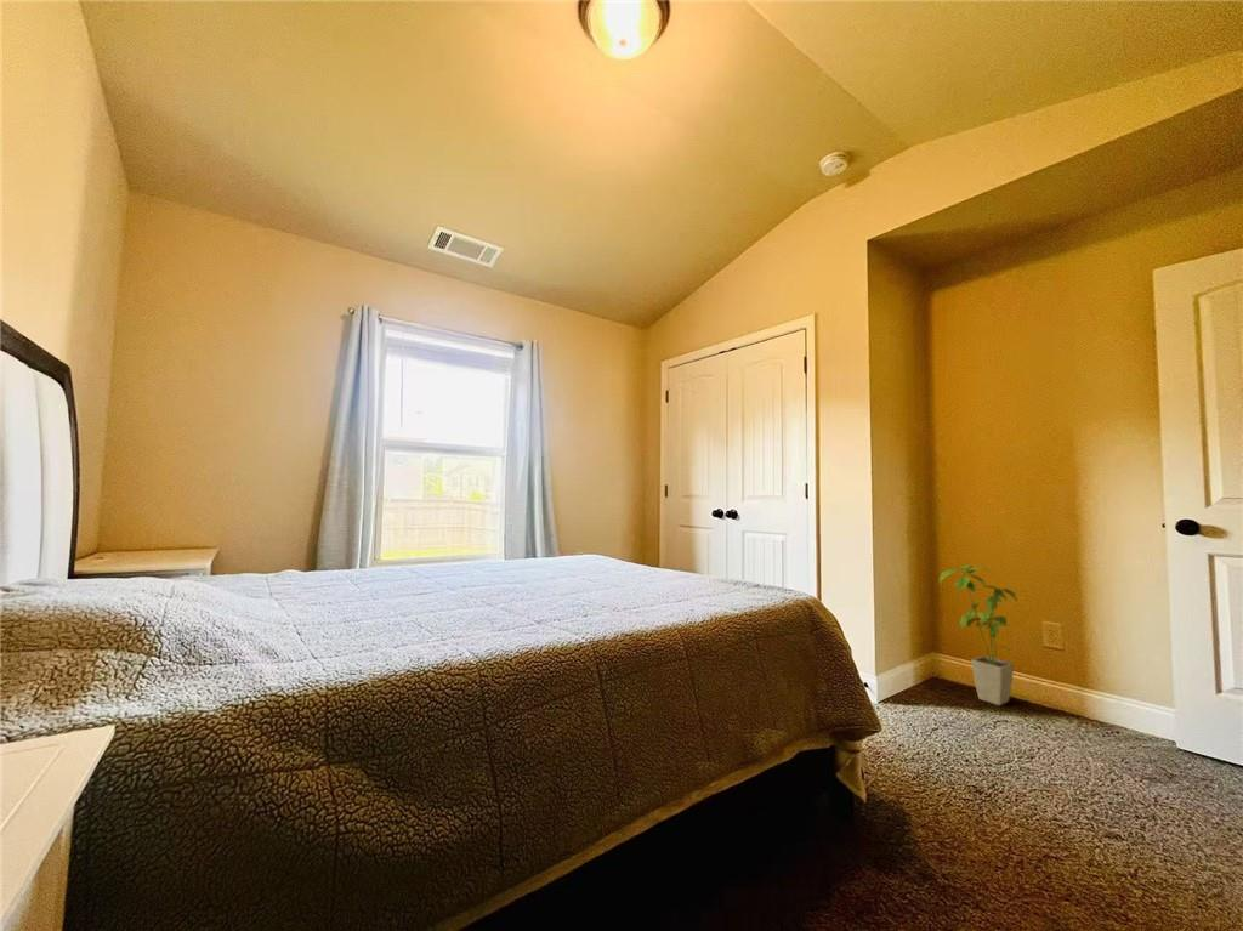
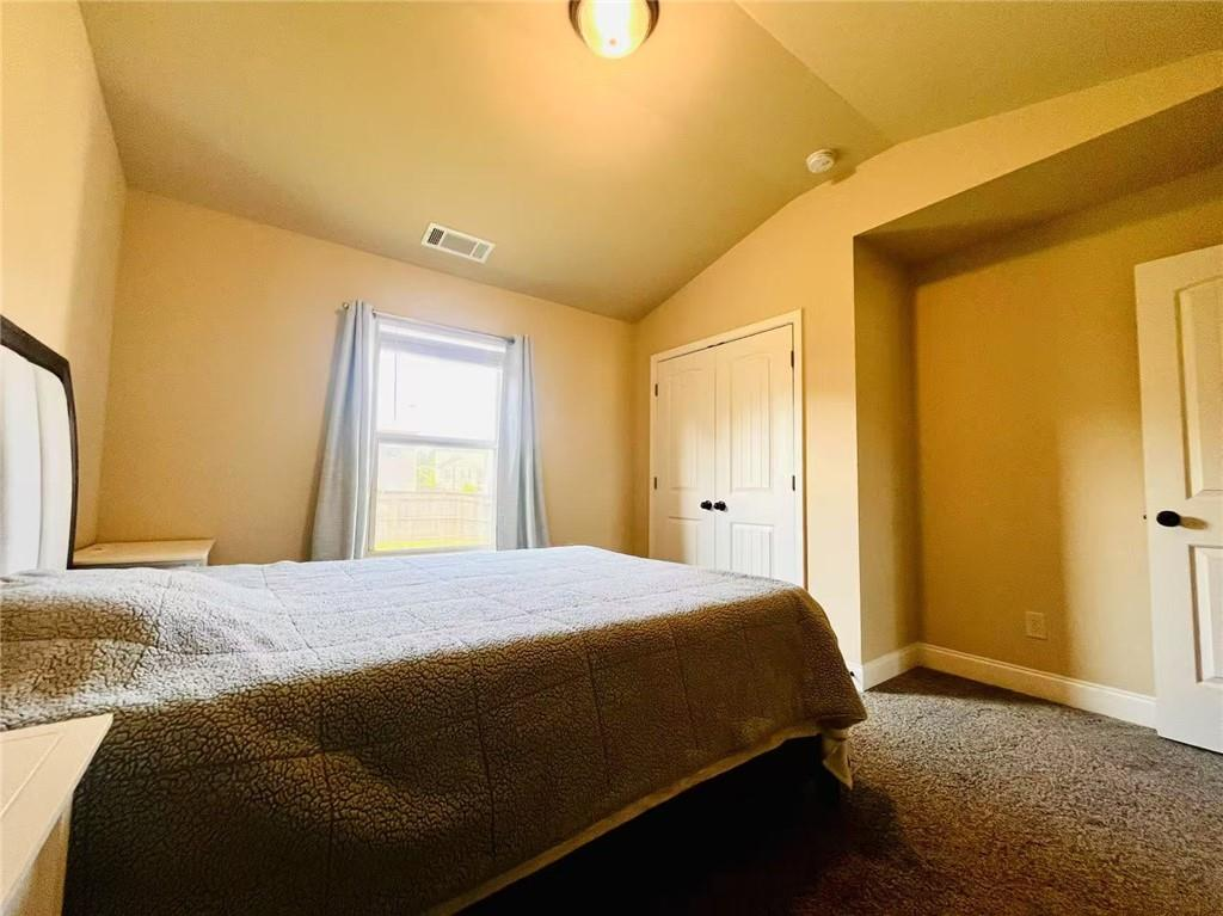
- house plant (981, 632)
